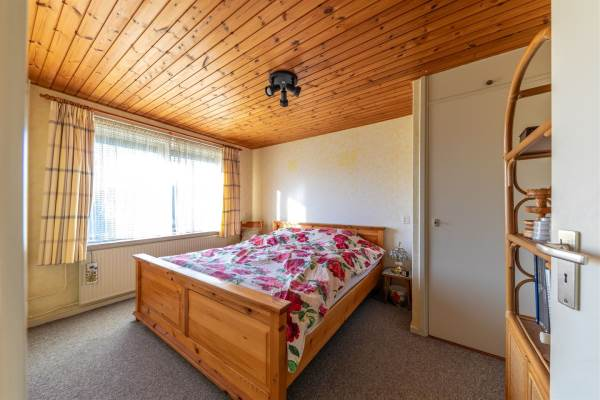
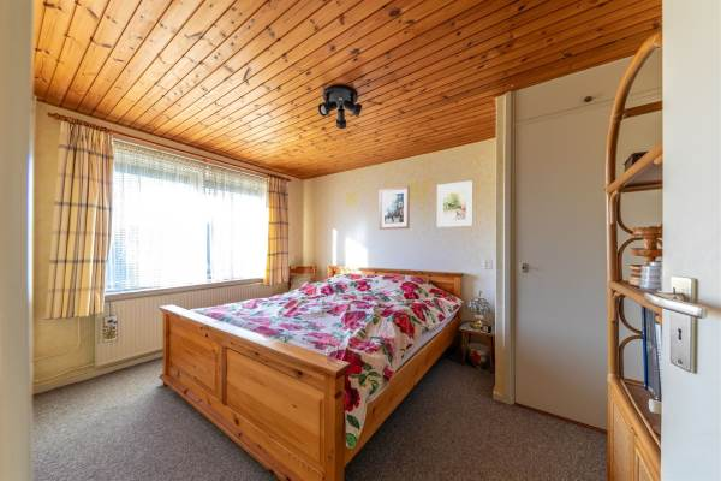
+ wall art (393, 208)
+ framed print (454, 204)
